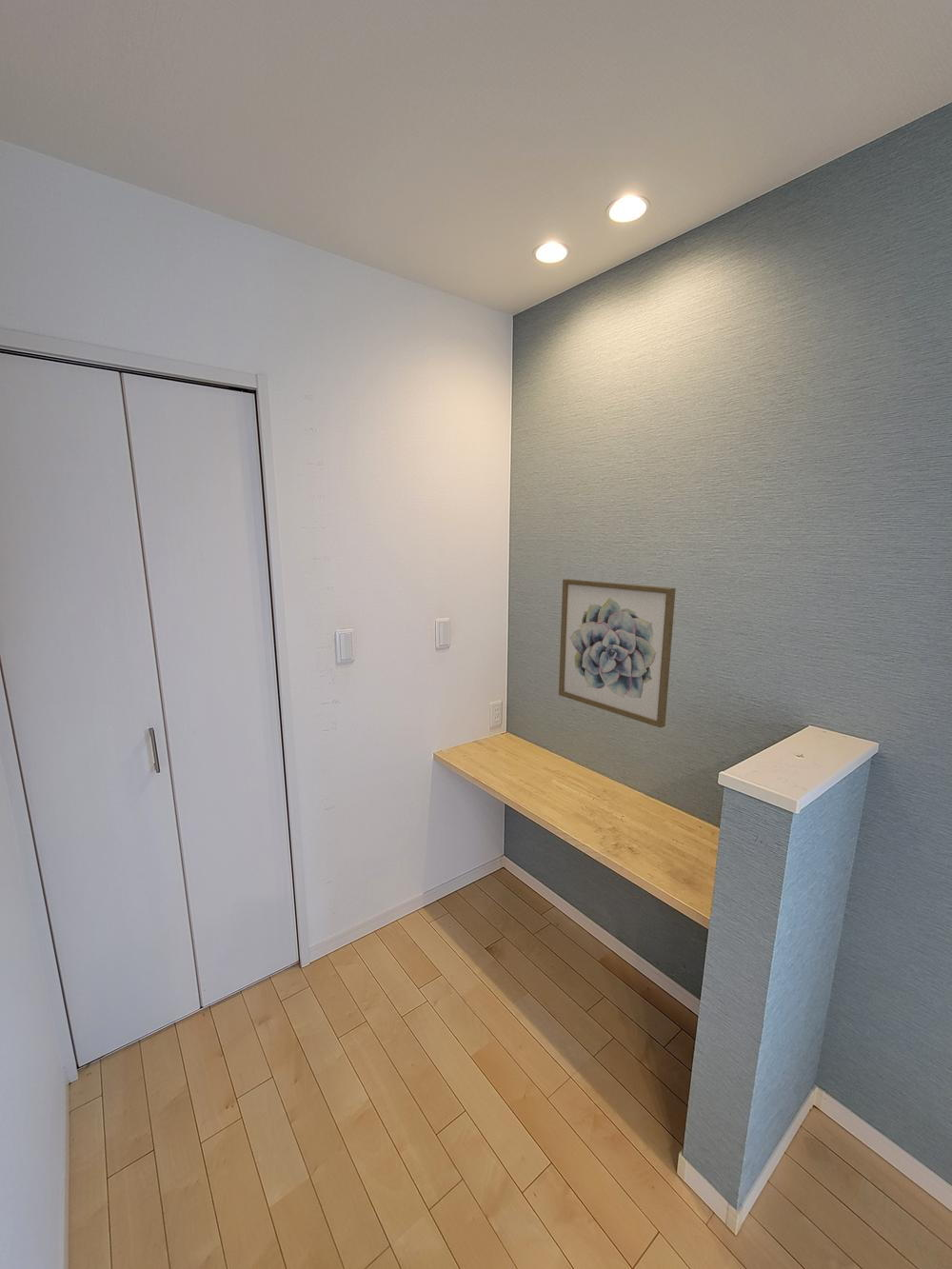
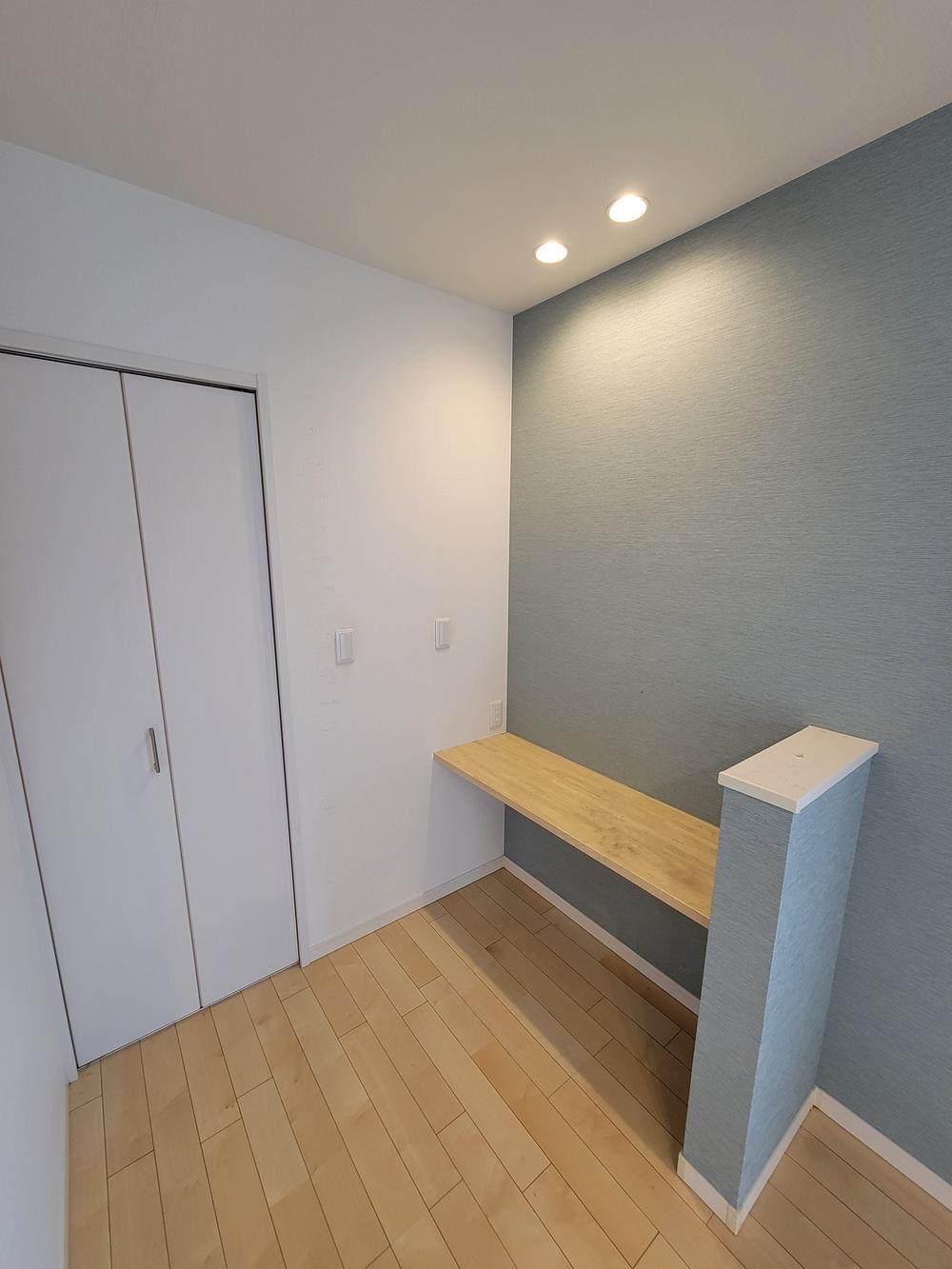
- wall art (610, 647)
